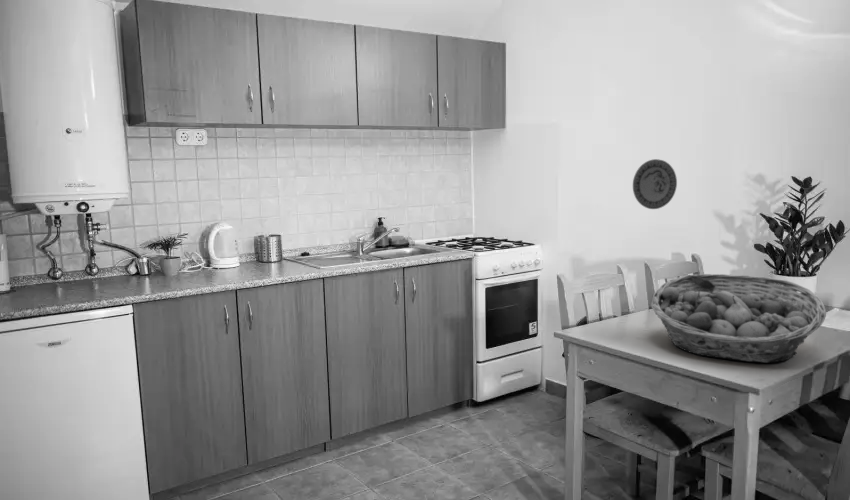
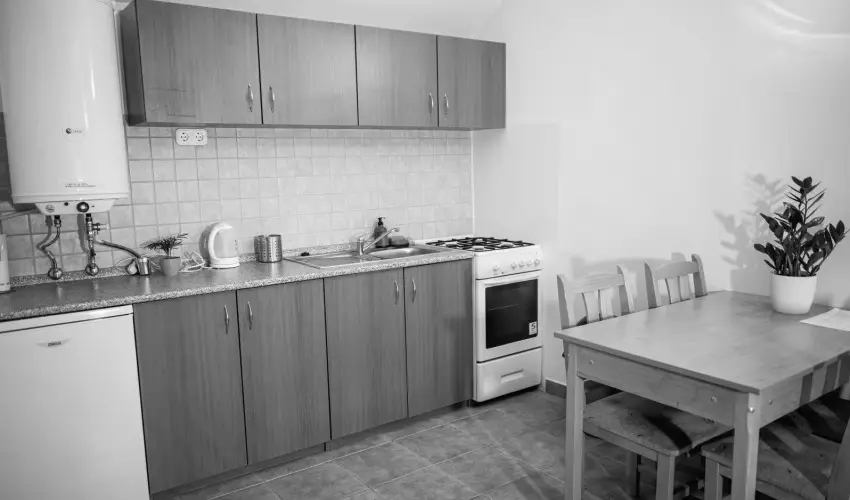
- decorative plate (654, 184)
- fruit basket (732, 315)
